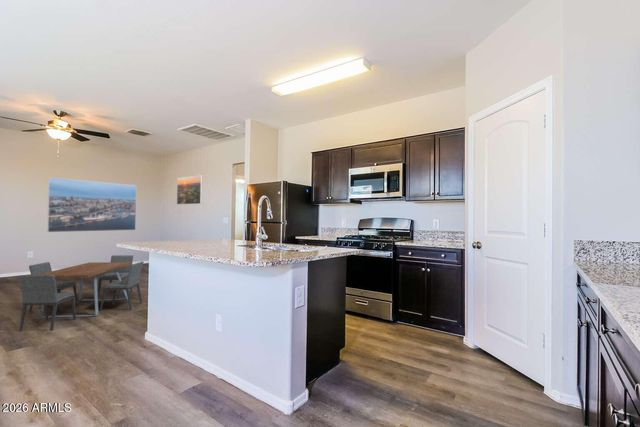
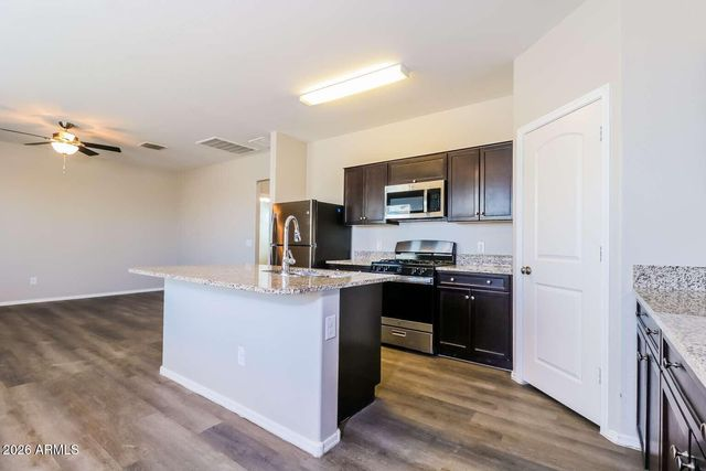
- dining set (94, 285)
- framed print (96, 206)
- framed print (189, 190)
